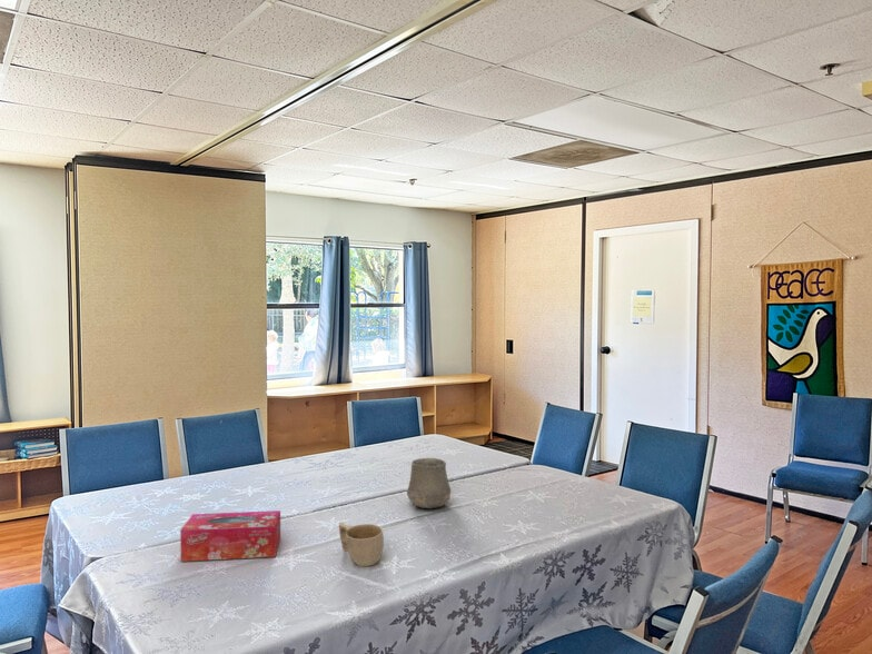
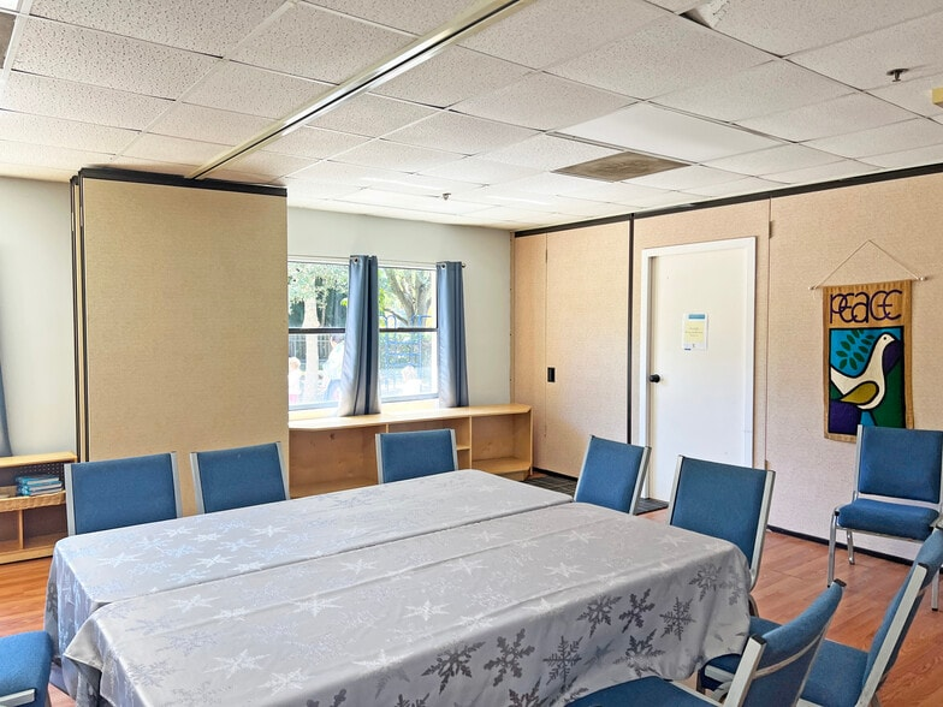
- ceramic cup (428, 484)
- cup (359, 543)
- tissue box (232, 534)
